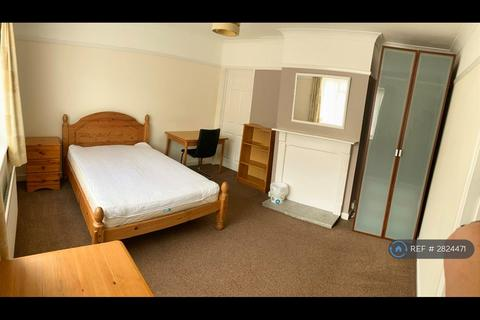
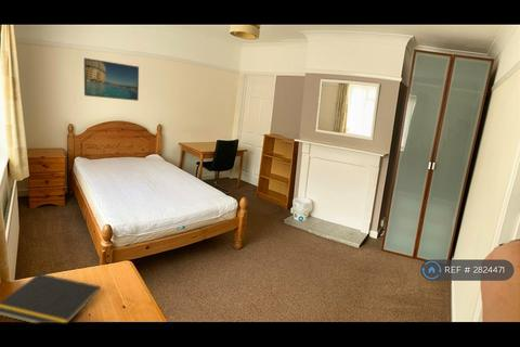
+ notepad (49, 298)
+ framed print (113, 80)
